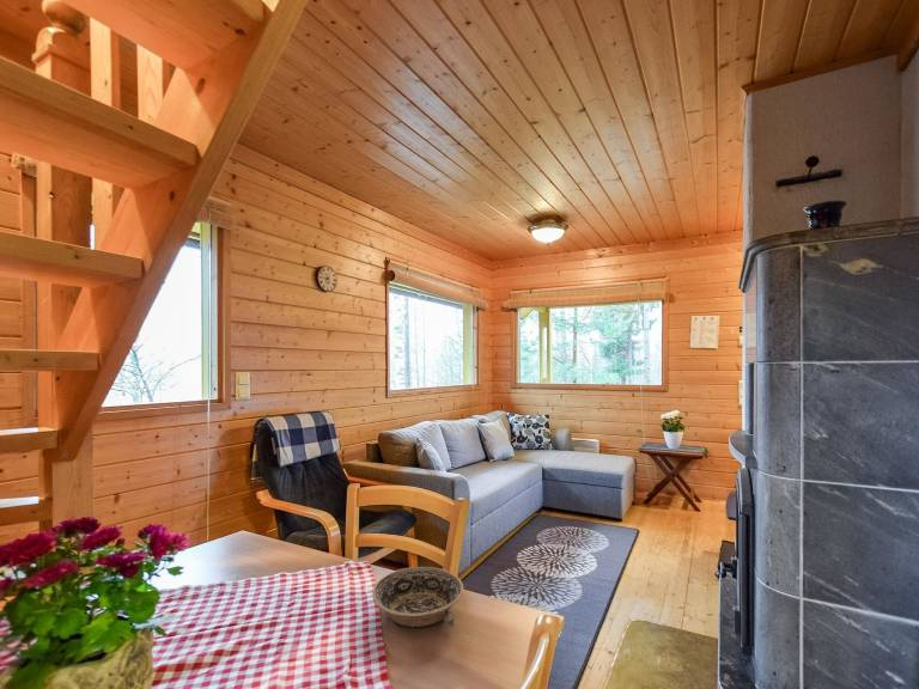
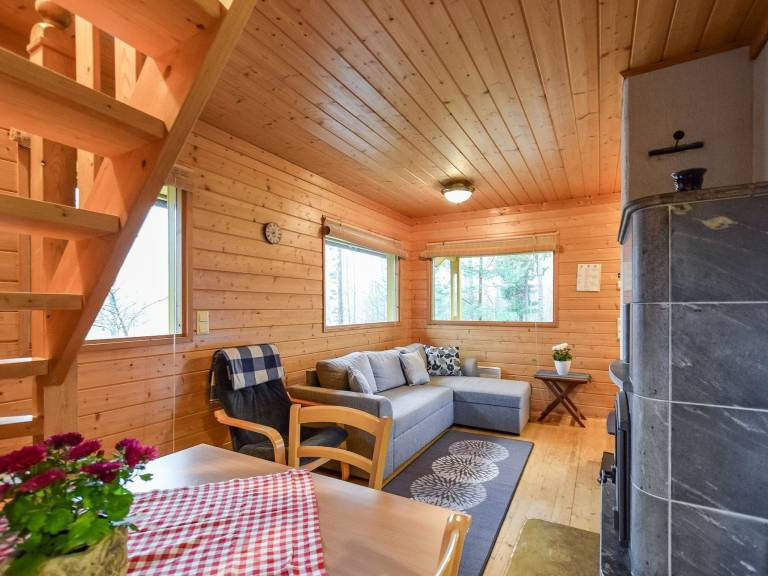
- bowl (418, 599)
